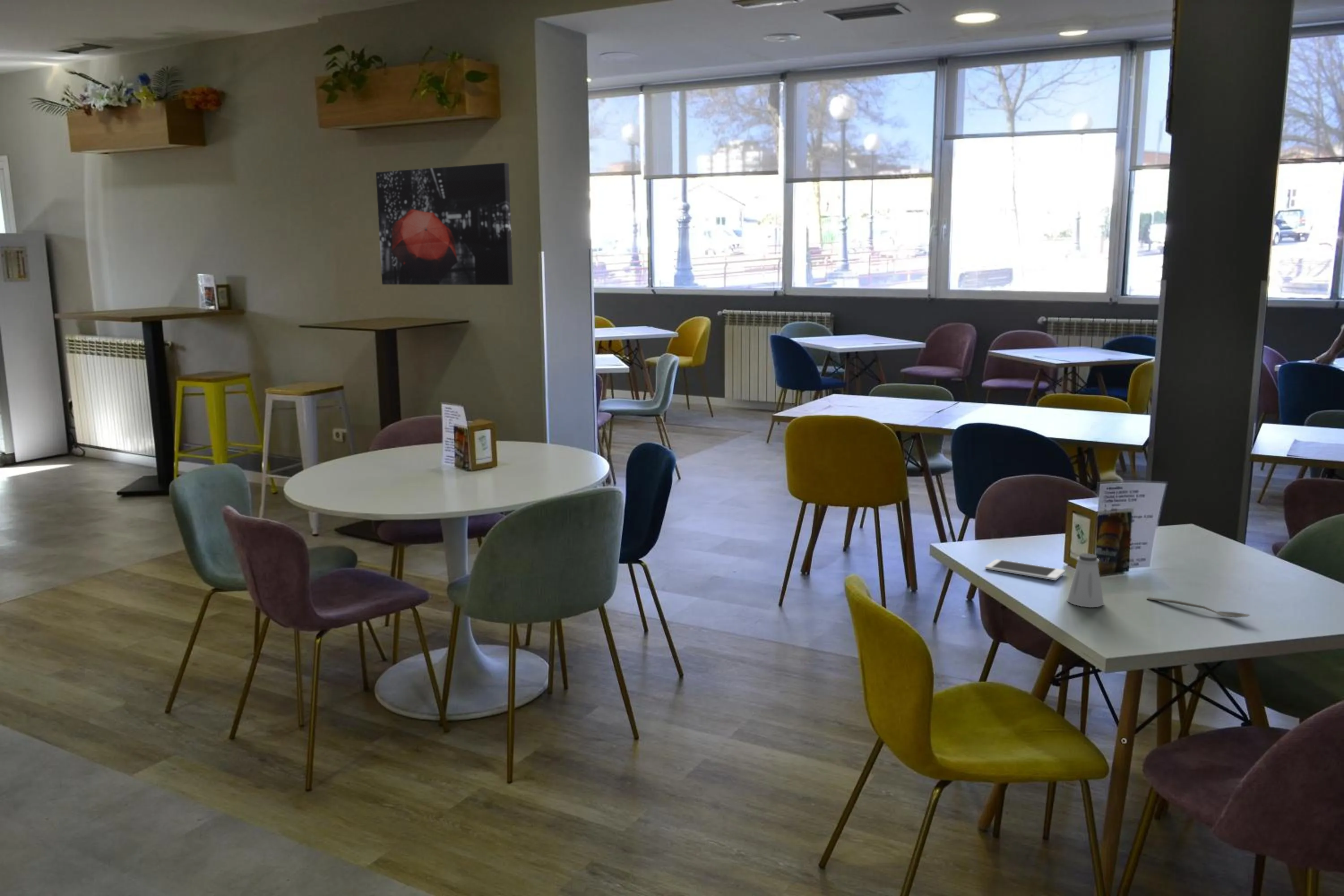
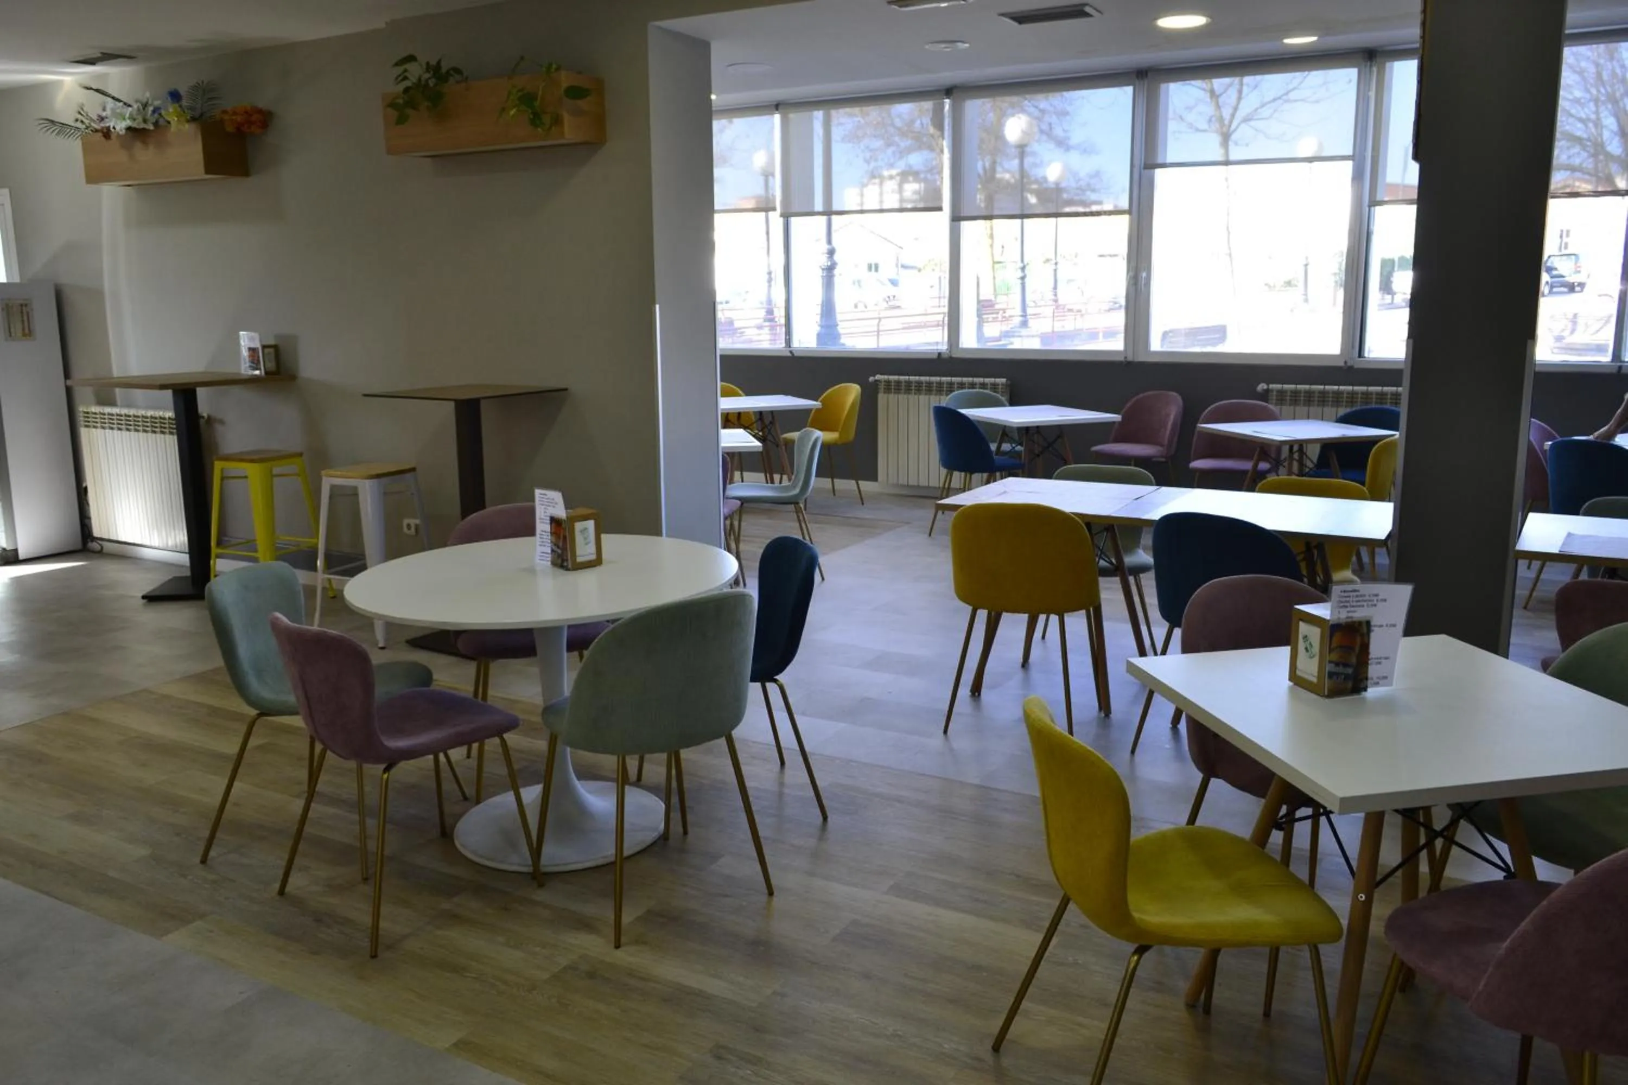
- saltshaker (1086, 578)
- cell phone (1025, 569)
- spoon (1197, 607)
- wall art (442, 227)
